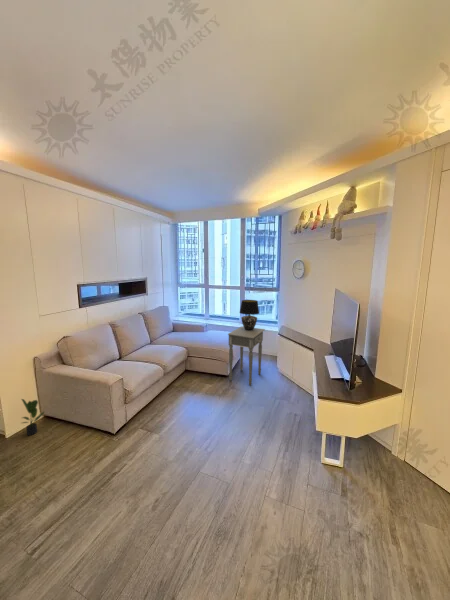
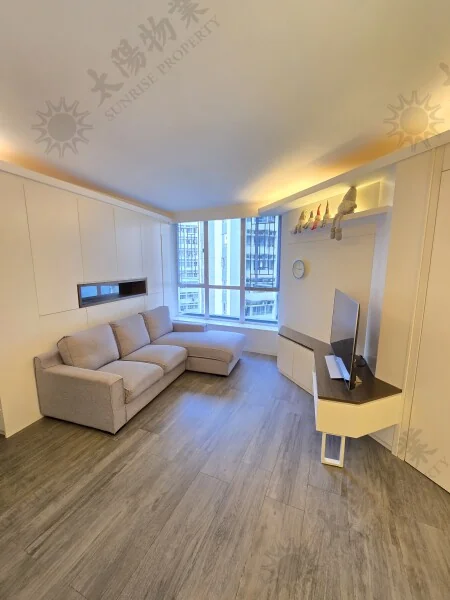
- potted plant (33, 415)
- table lamp (249, 315)
- side table (249, 354)
